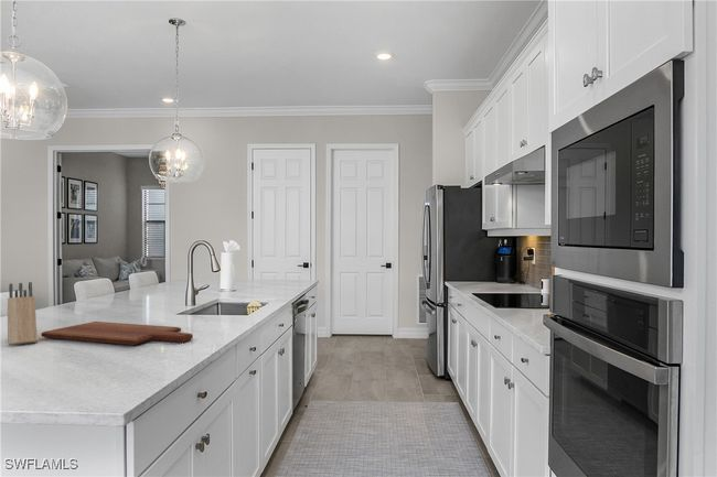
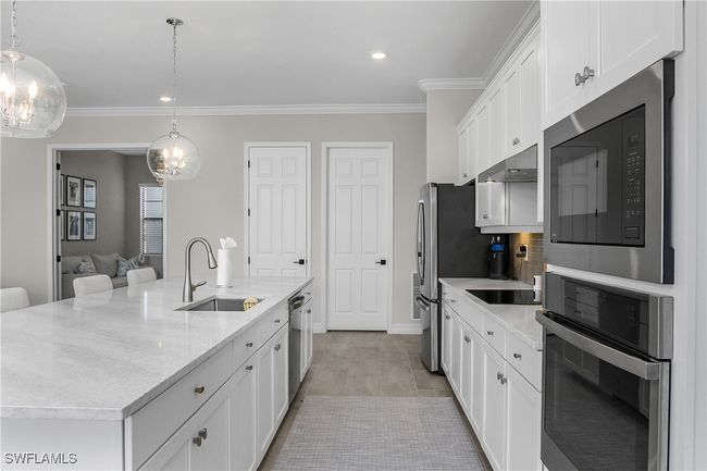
- cutting board (116, 332)
- knife block (21, 311)
